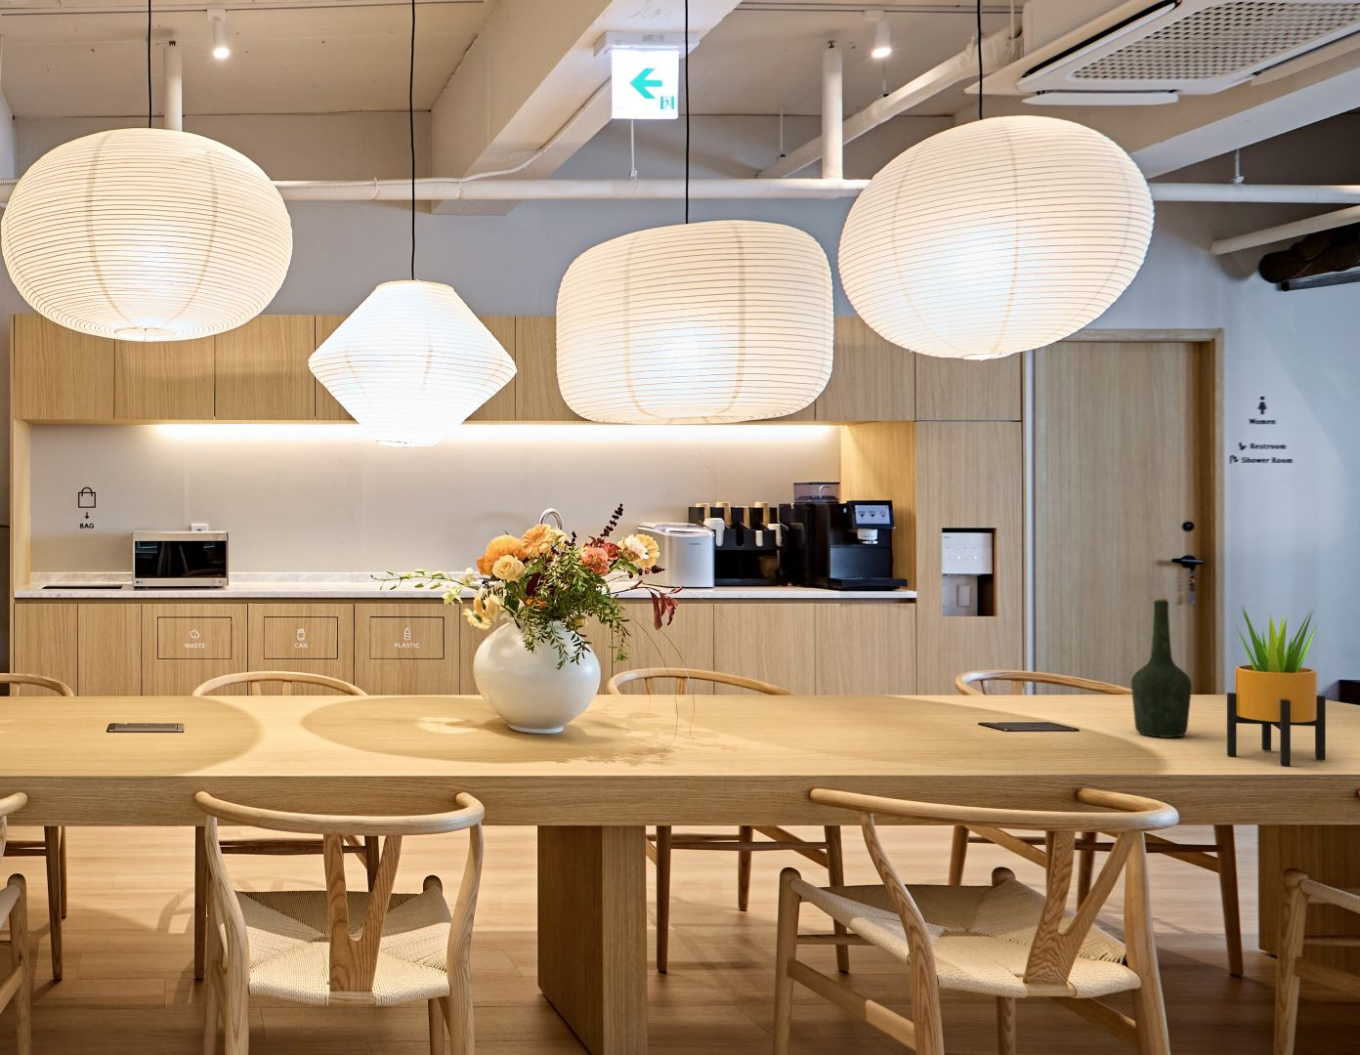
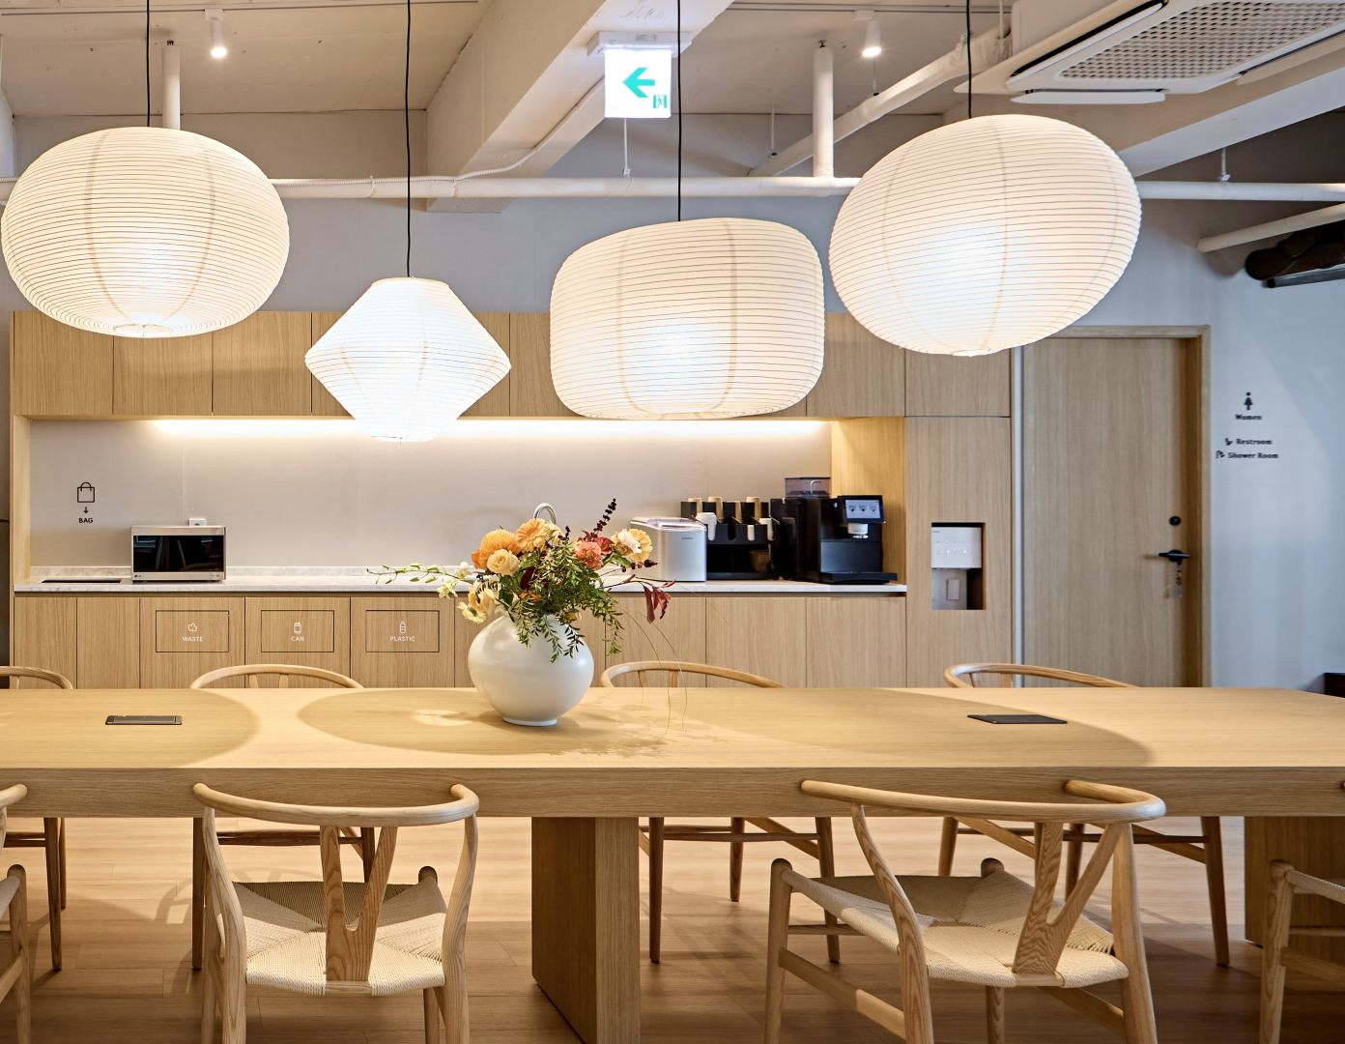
- potted plant (1275, 681)
- bottle (1160, 667)
